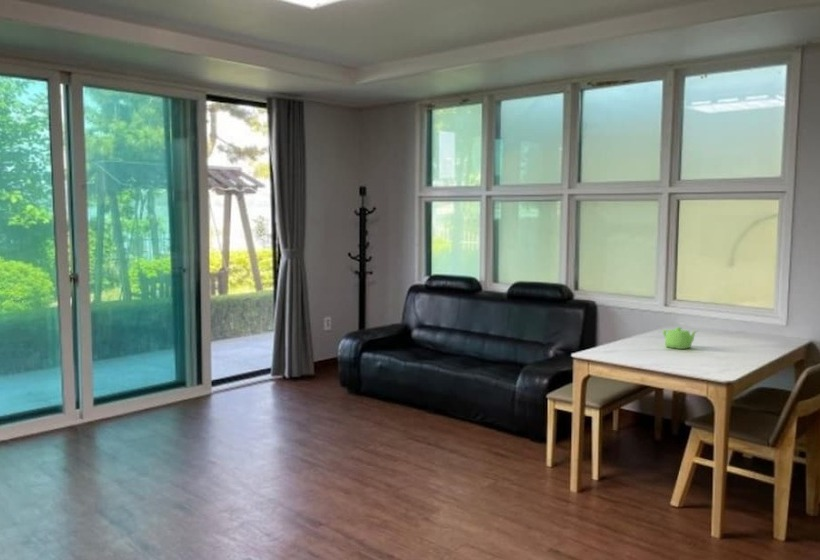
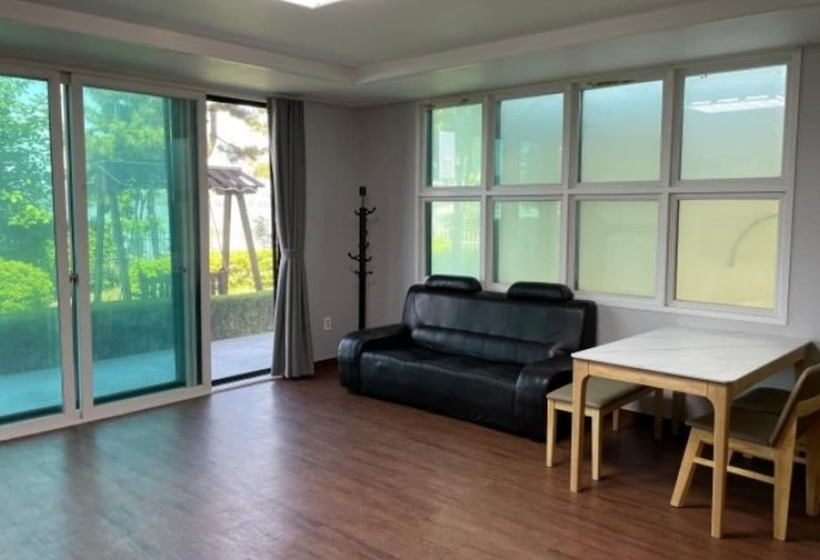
- teapot (679, 337)
